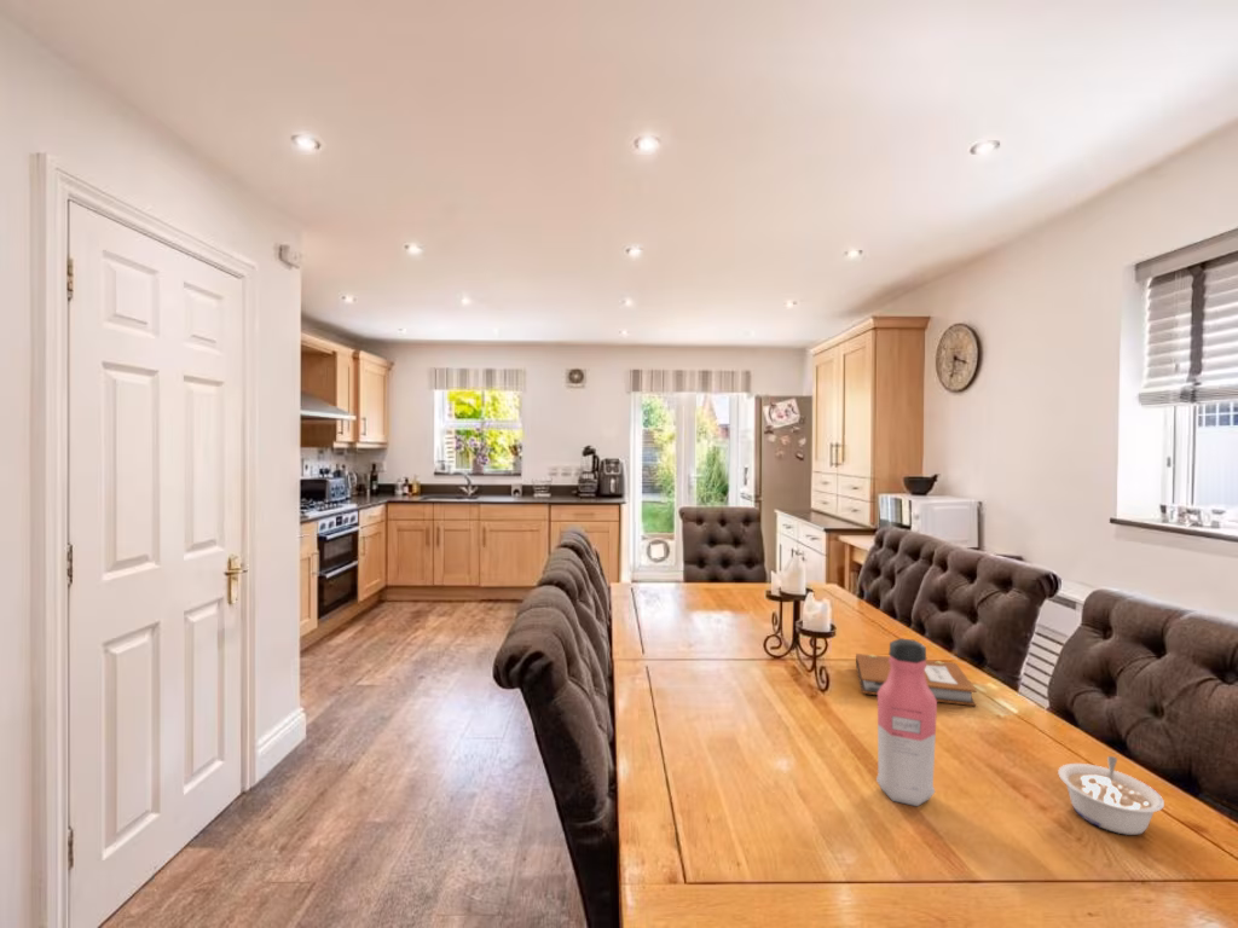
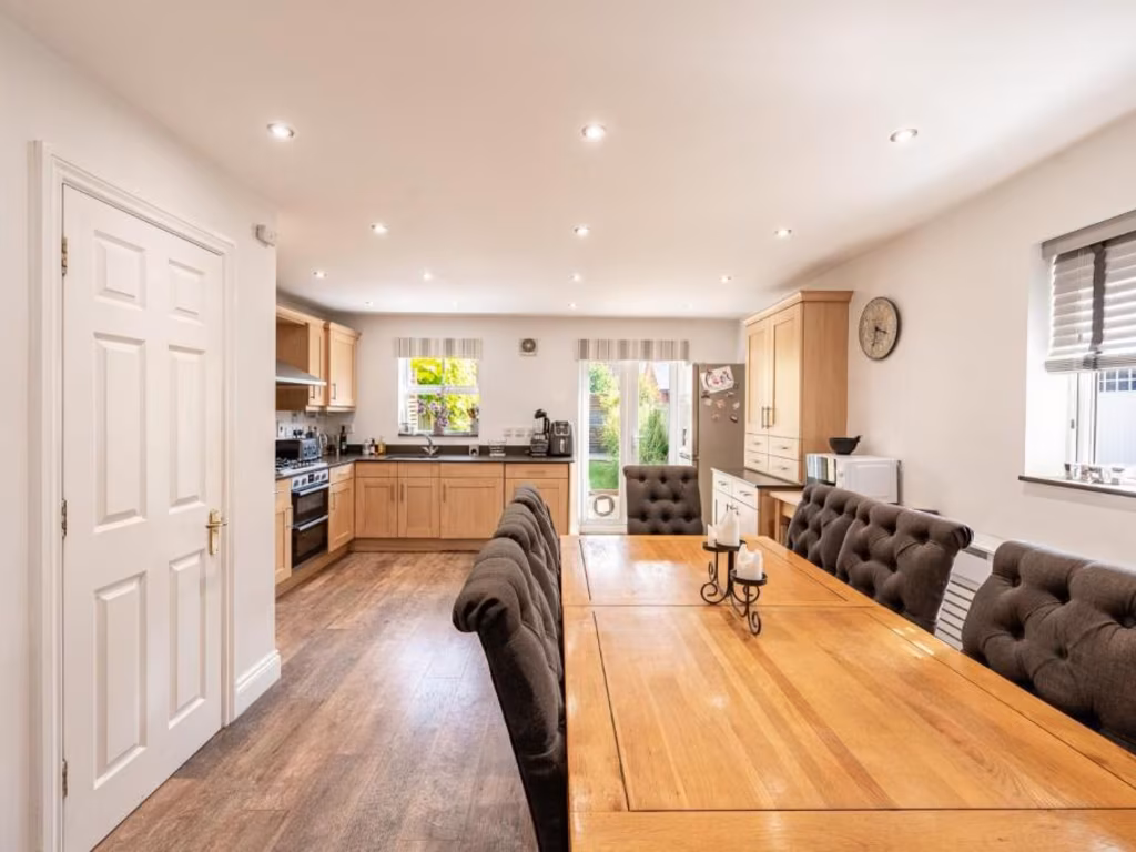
- notebook (924, 673)
- water bottle (906, 718)
- legume (1105, 795)
